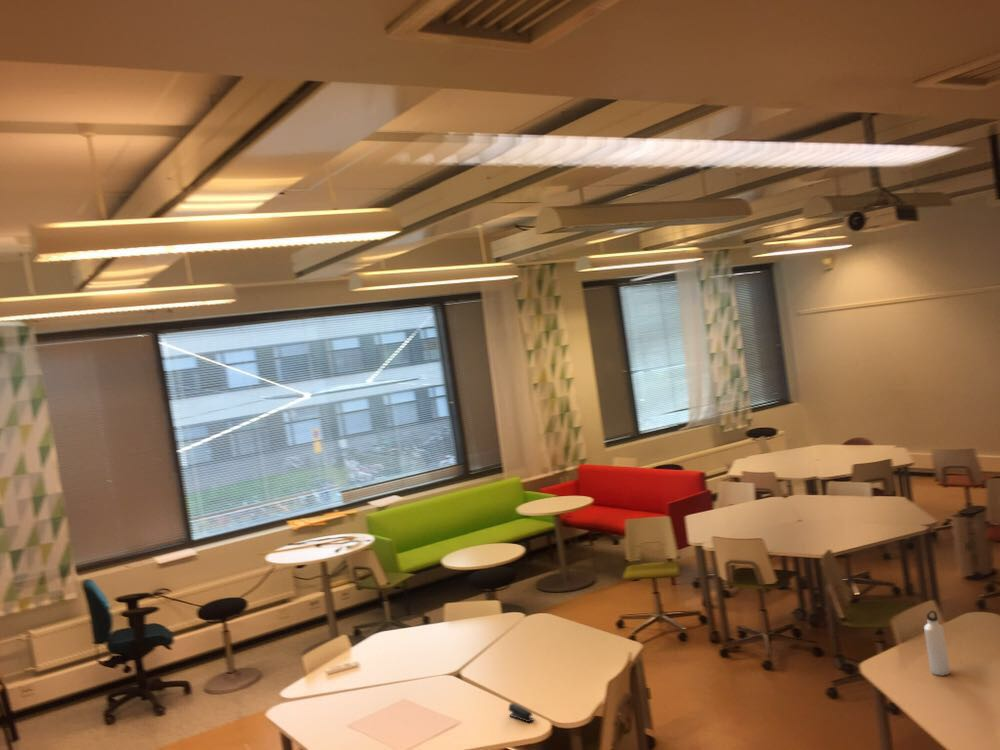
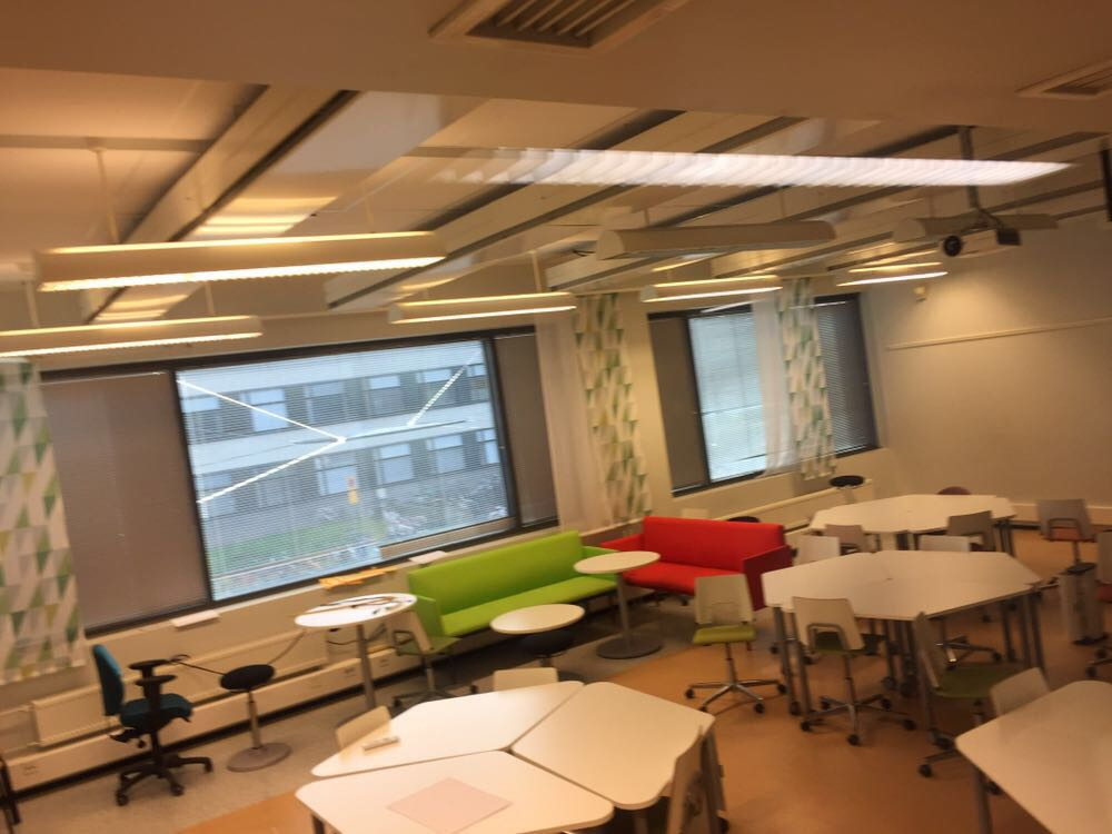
- water bottle (935, 641)
- stapler (520, 712)
